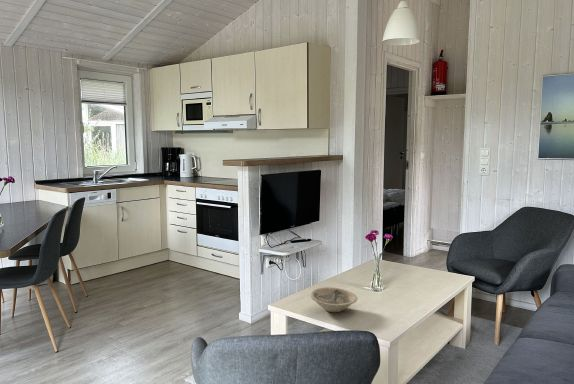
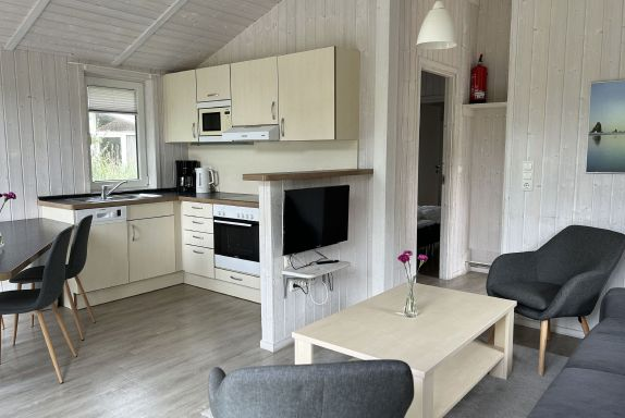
- bowl (333, 301)
